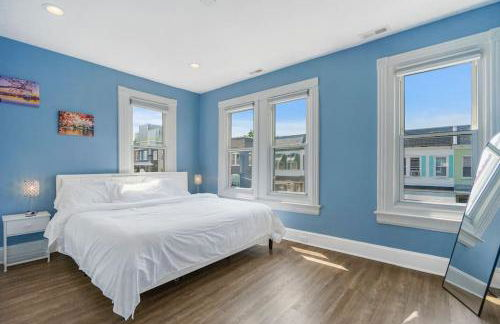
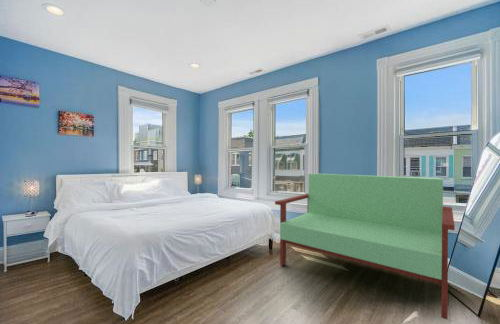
+ futon (357, 224)
